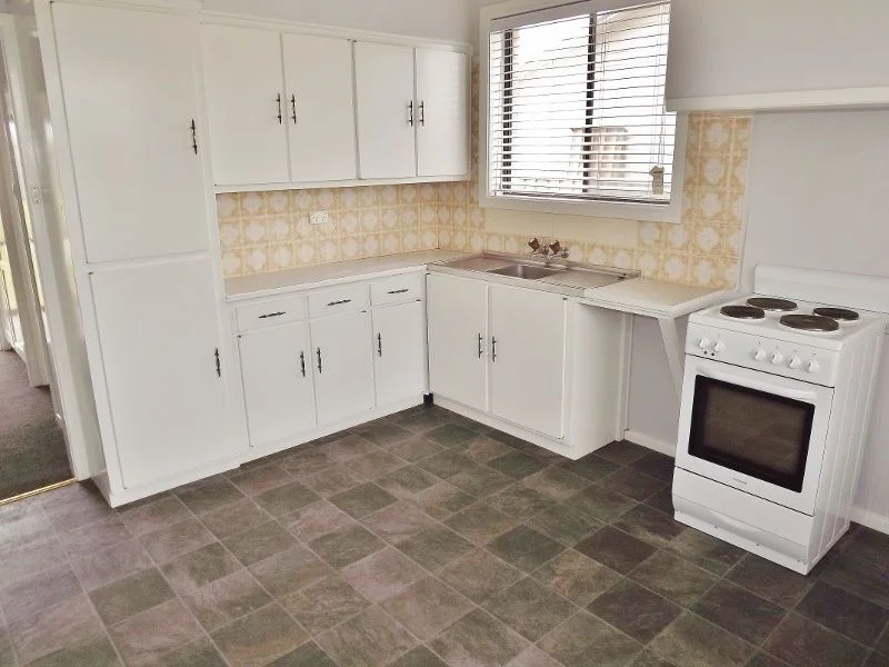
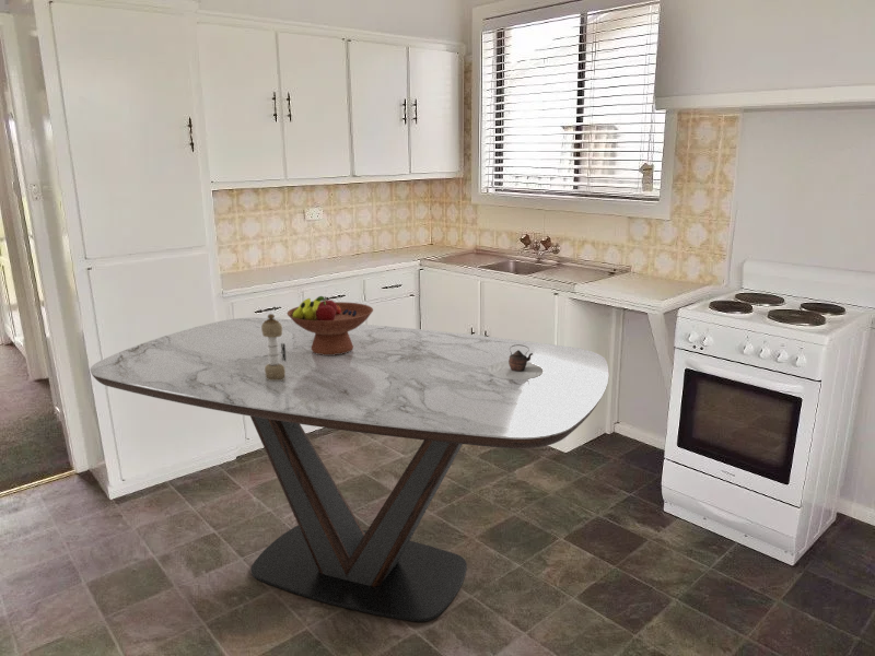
+ teapot (515, 356)
+ dining table (334, 481)
+ fruit bowl (330, 321)
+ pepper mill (273, 345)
